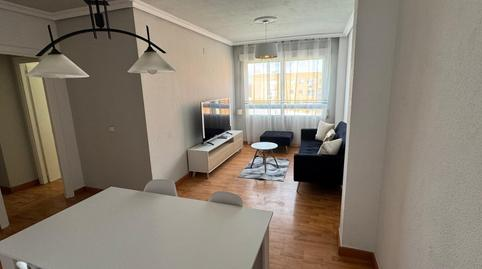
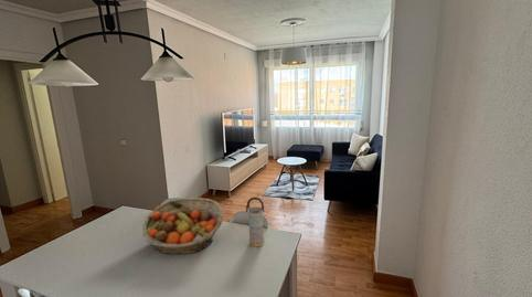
+ vase (255, 220)
+ fruit basket (184, 224)
